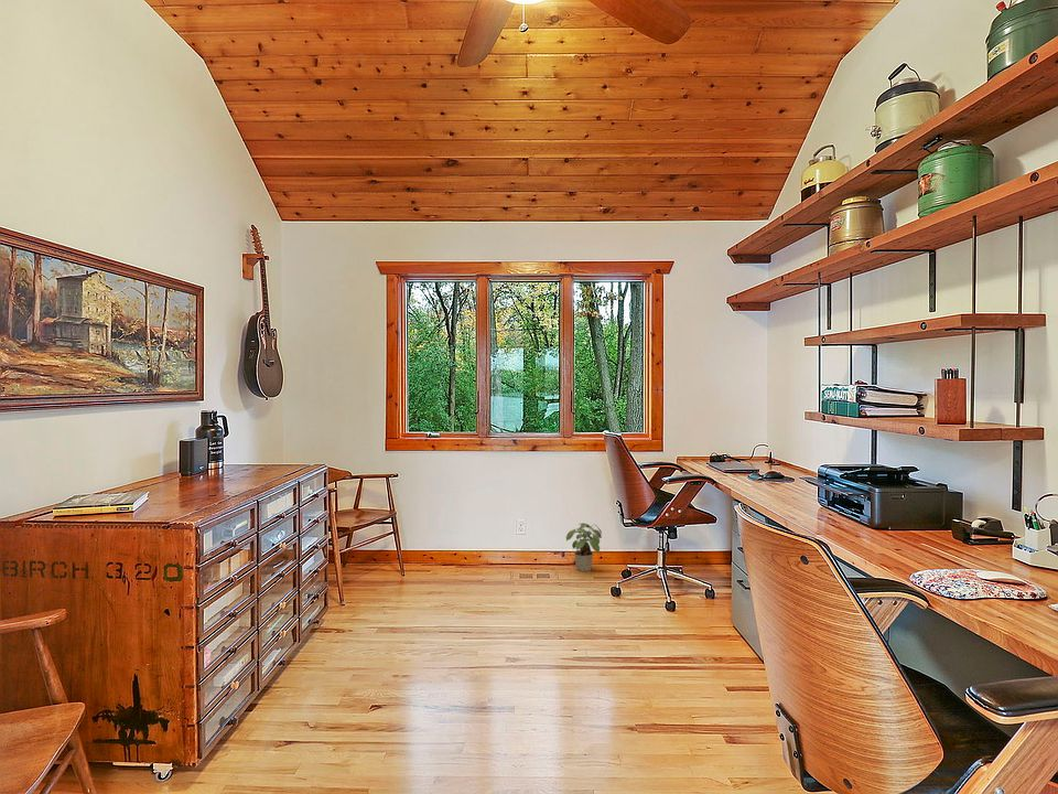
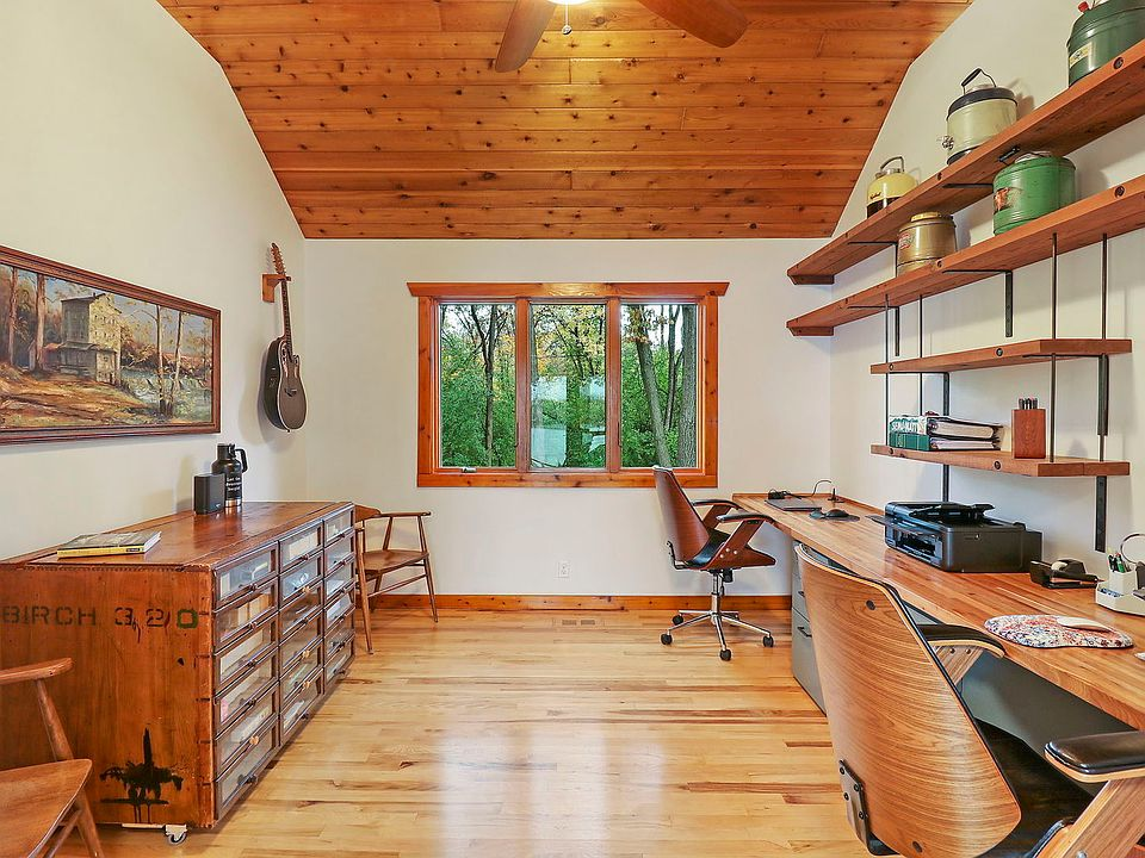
- potted plant (584, 547)
